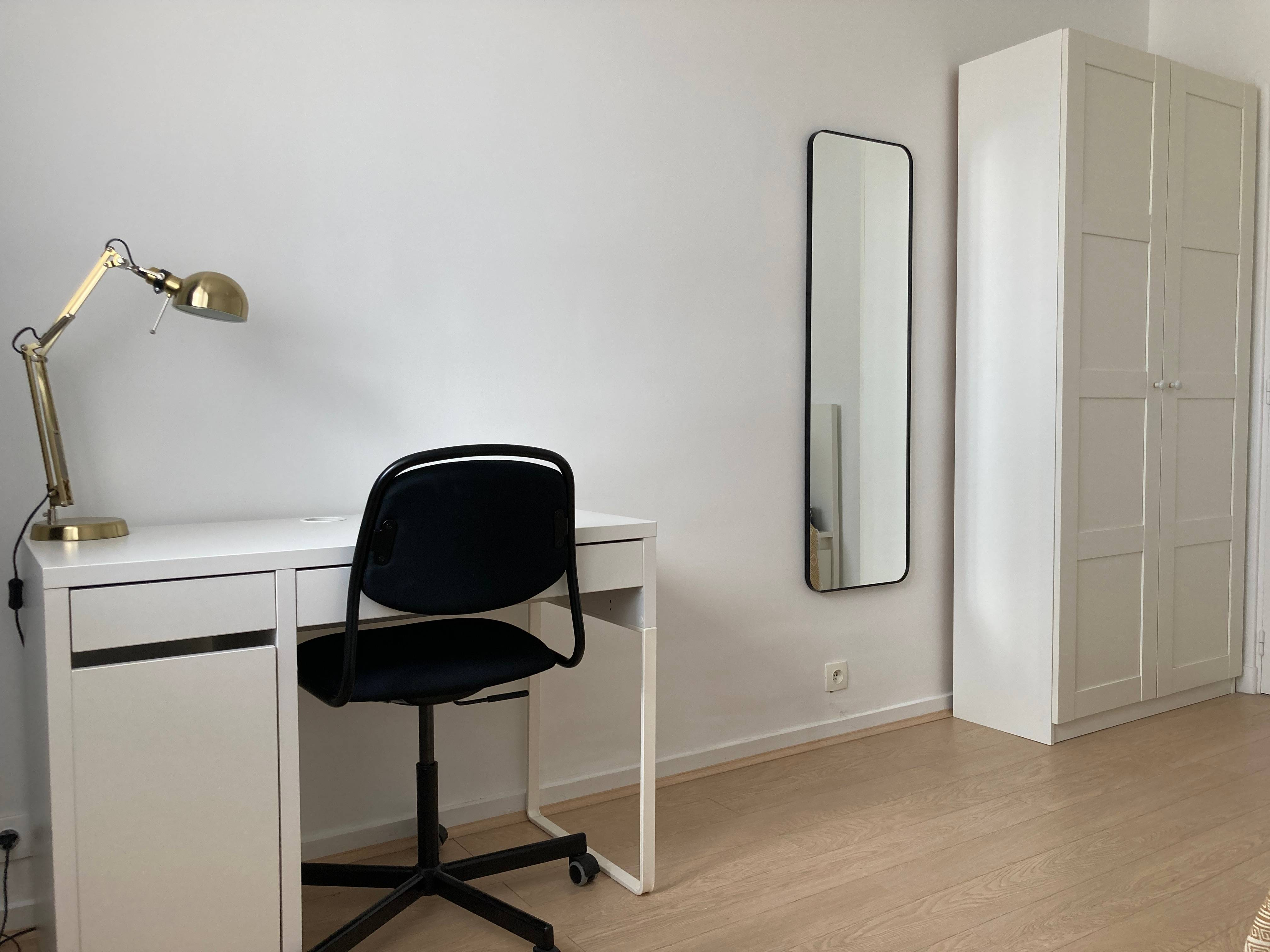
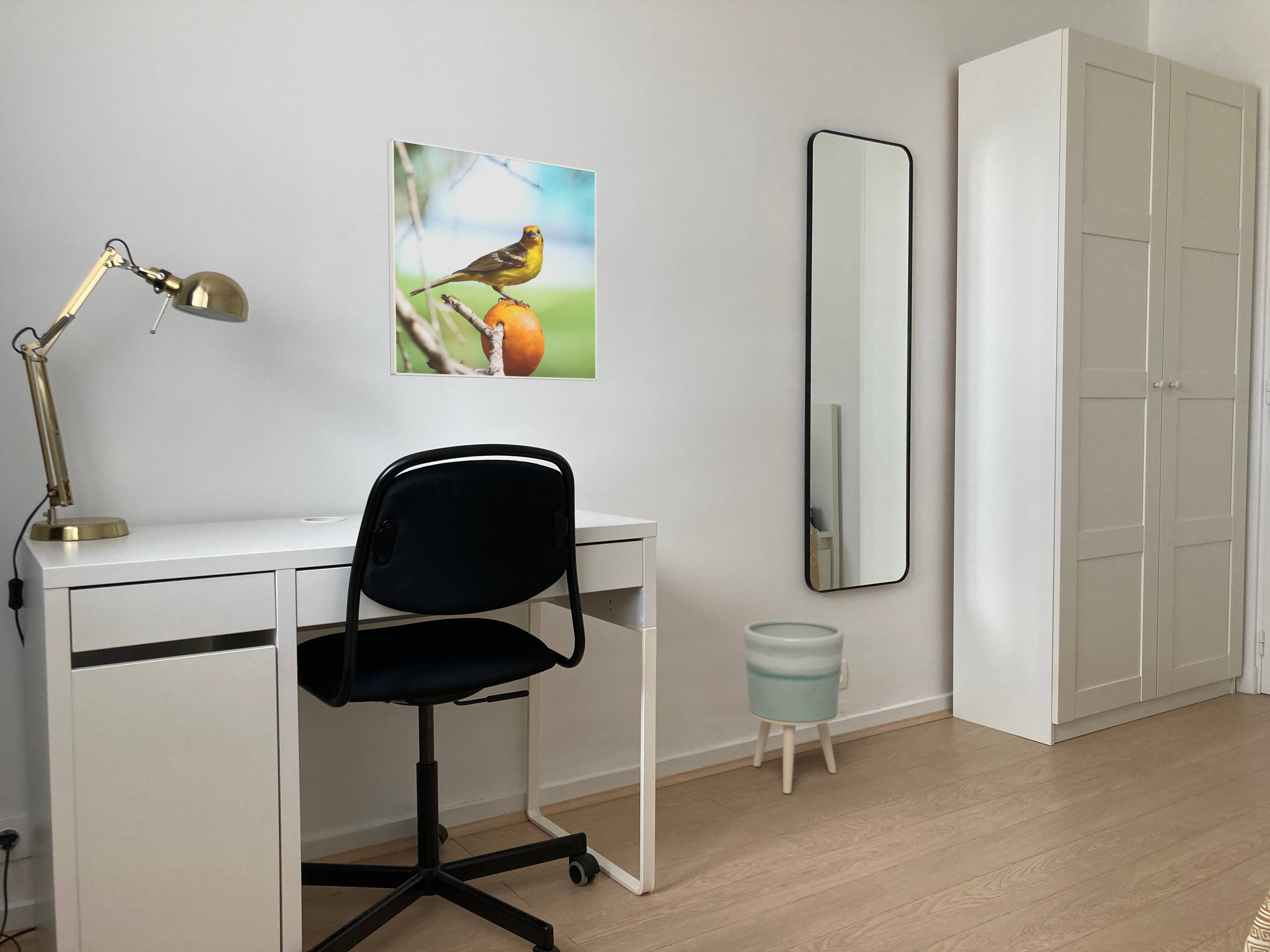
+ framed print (498, 268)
+ planter (792, 703)
